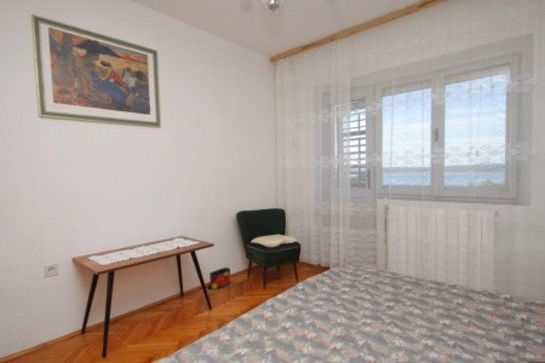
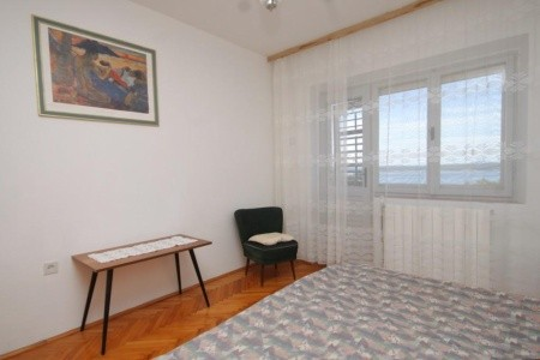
- bag (219, 277)
